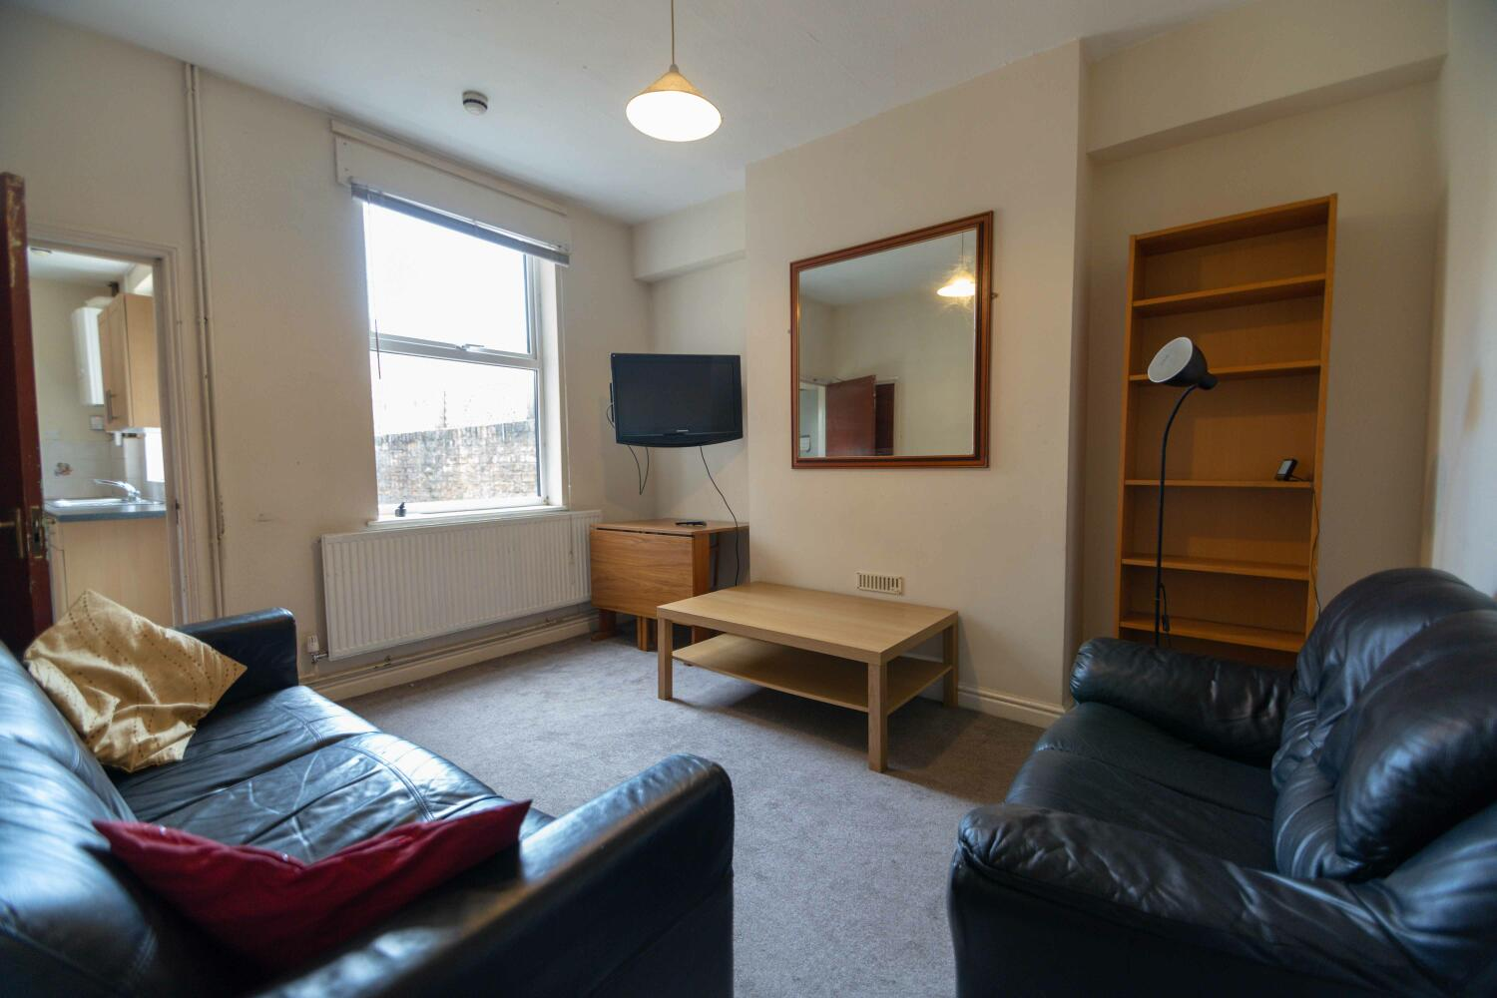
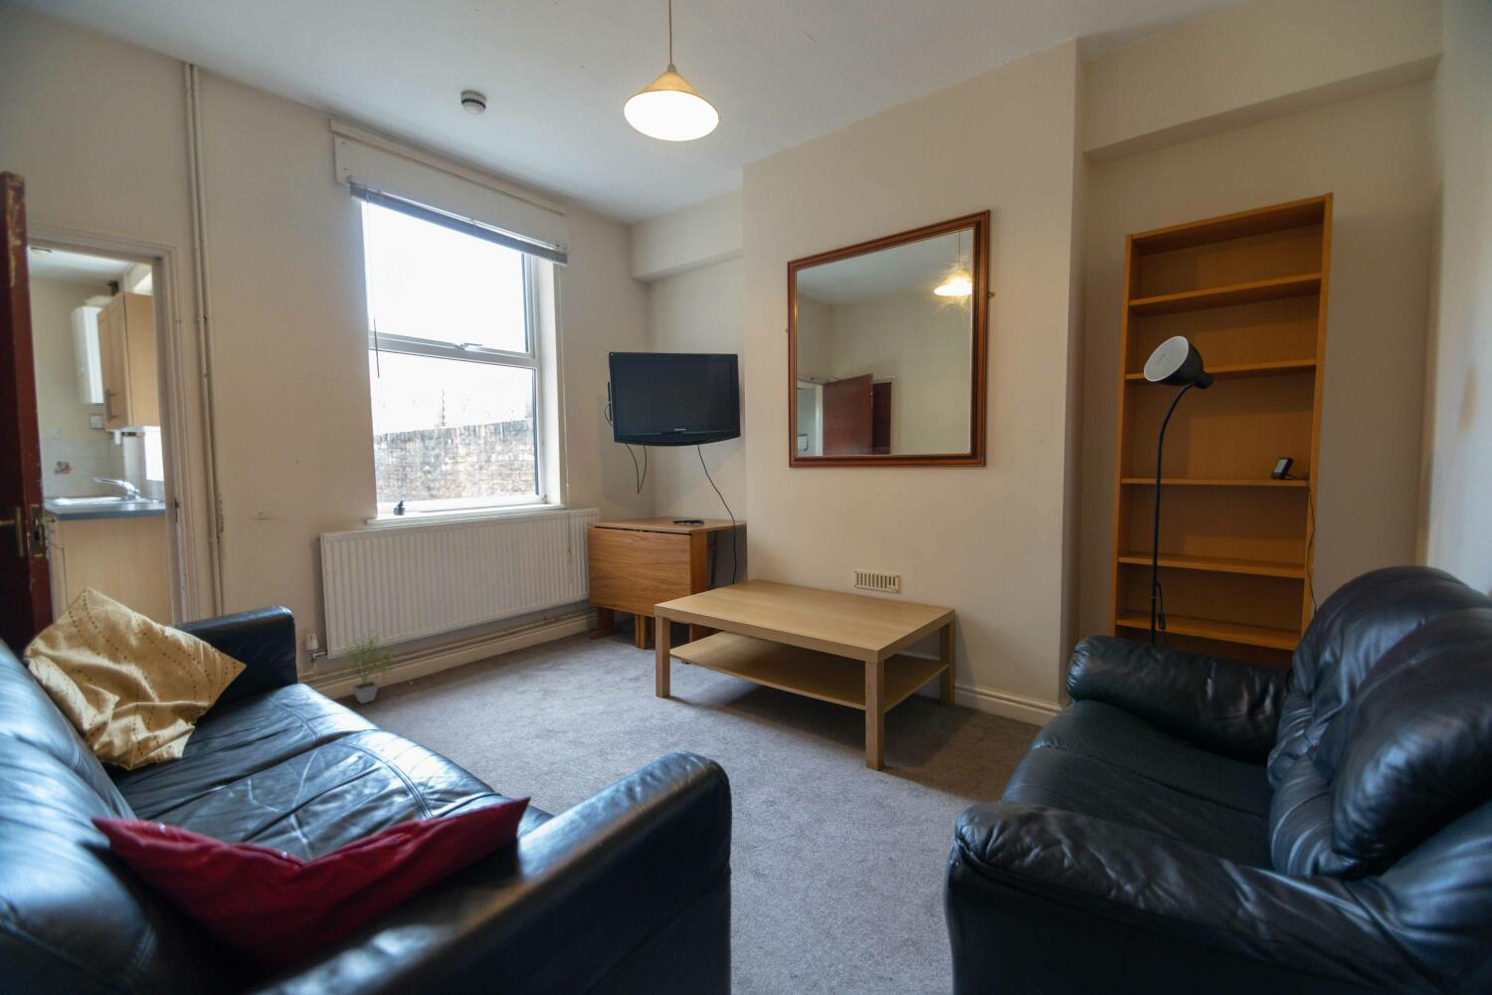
+ potted plant (366, 663)
